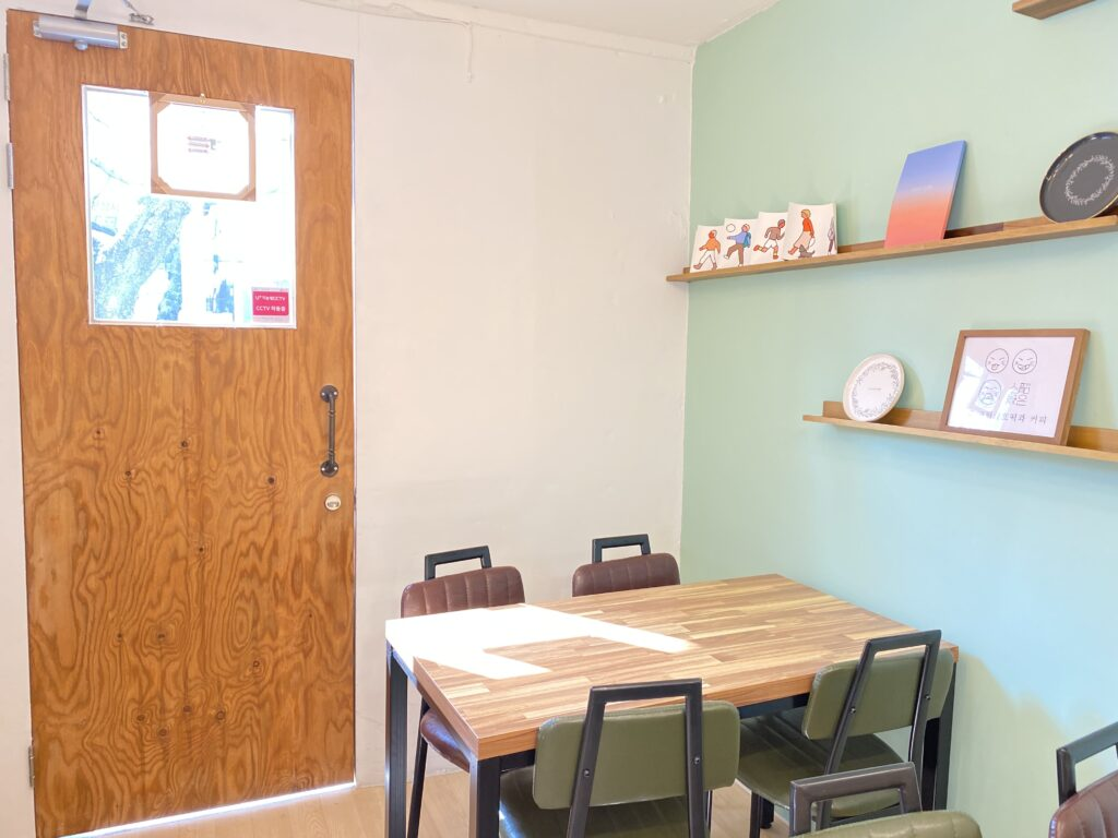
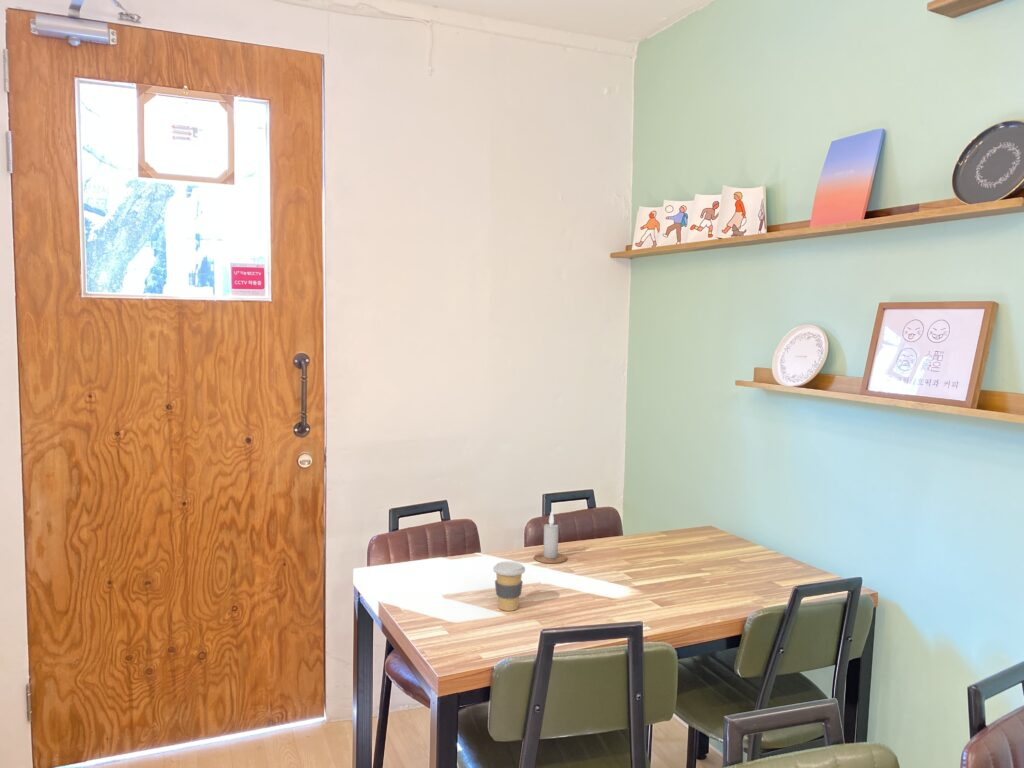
+ candle (551, 534)
+ coffee cup (508, 586)
